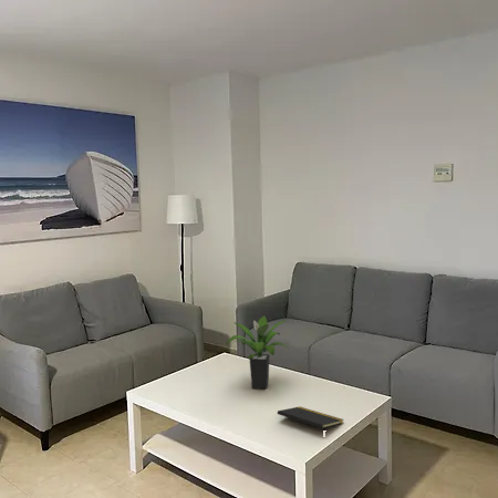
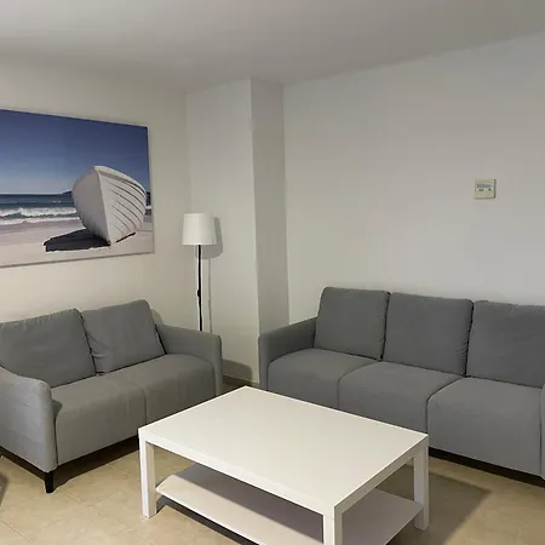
- potted plant (258, 352)
- notepad (310, 416)
